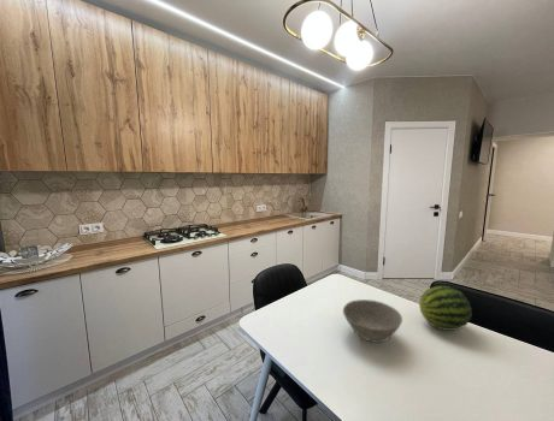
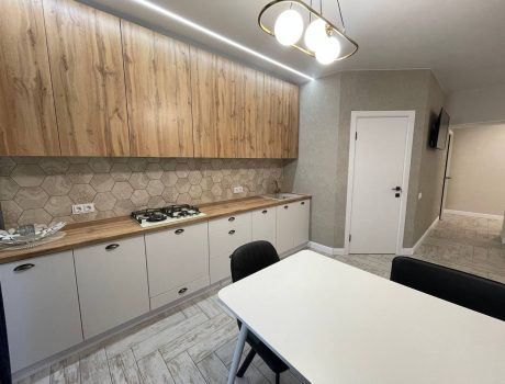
- fruit (444, 307)
- bowl (371, 324)
